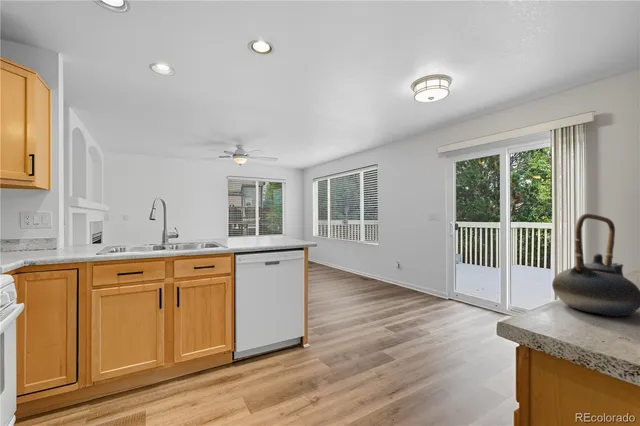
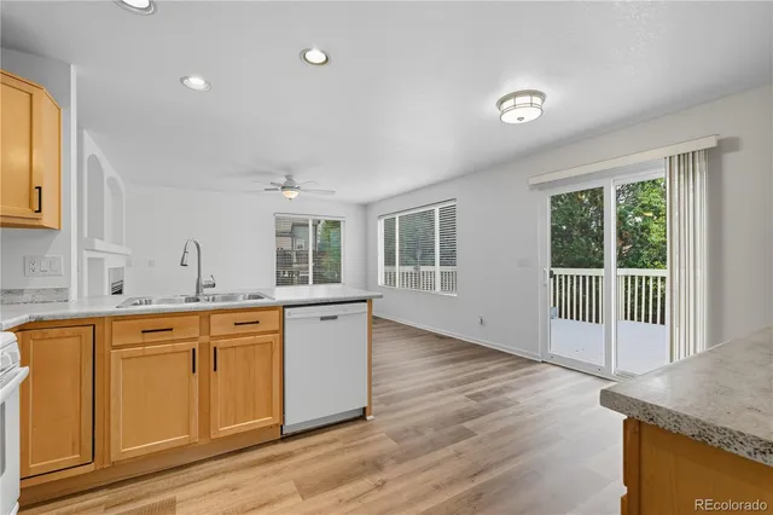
- teapot (593, 260)
